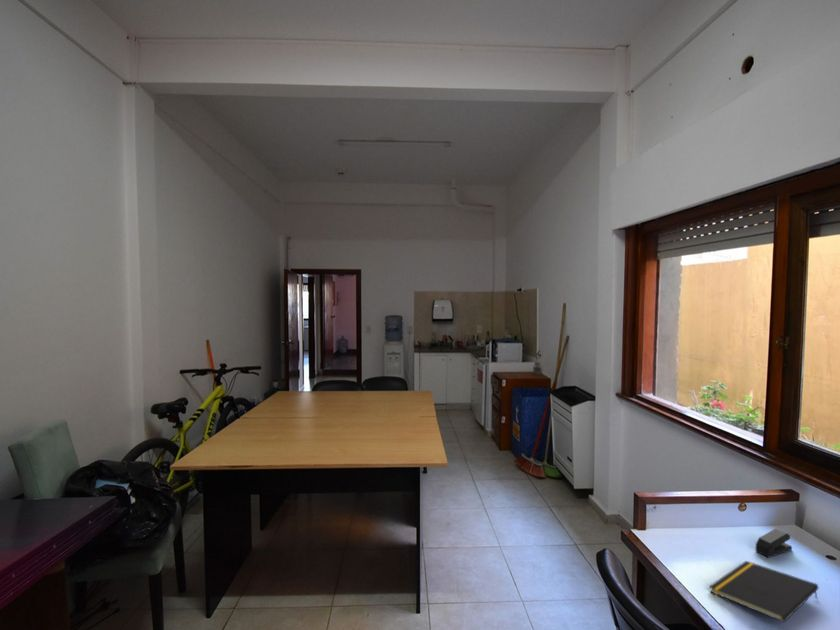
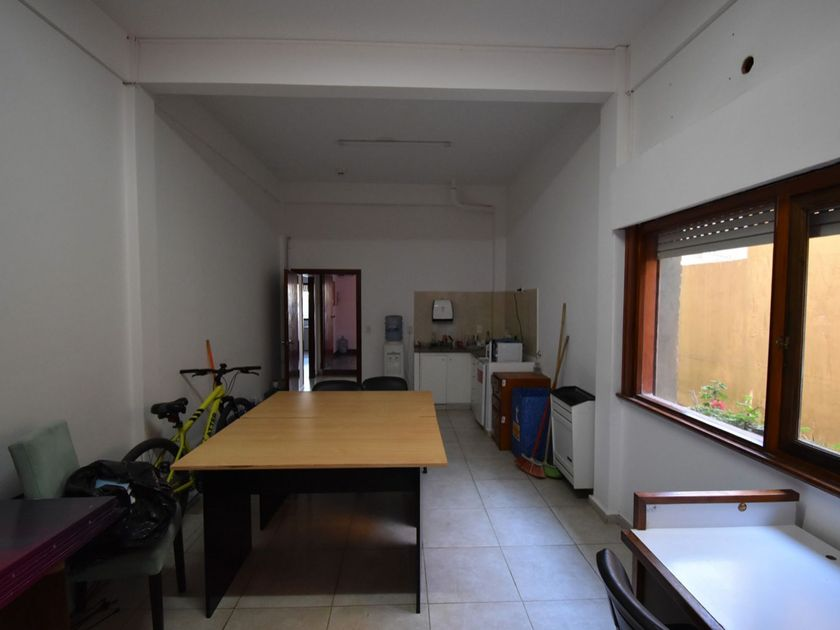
- stapler (773, 541)
- notepad (762, 587)
